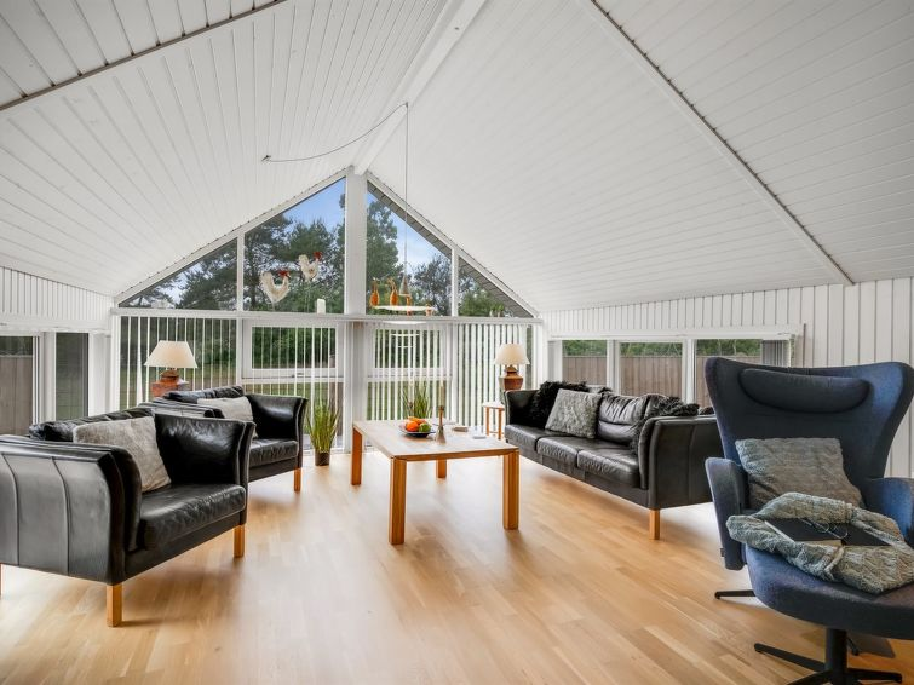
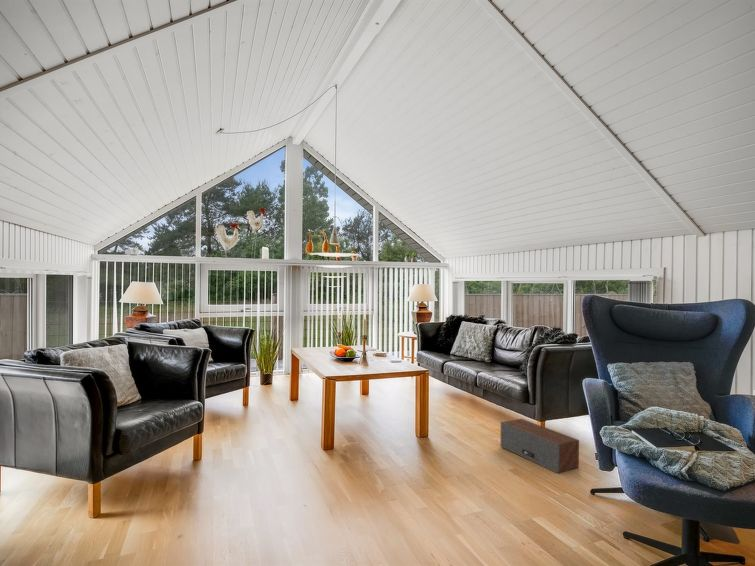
+ speaker (537, 443)
